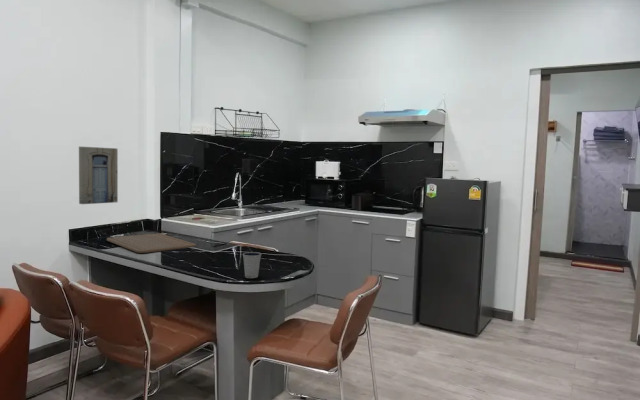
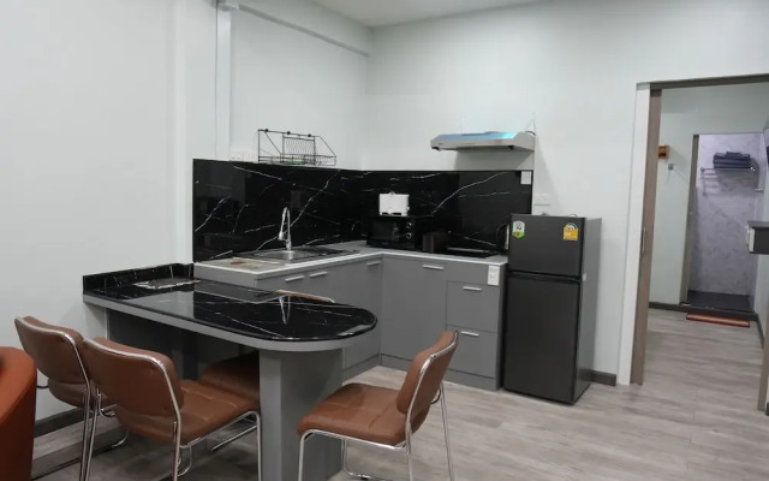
- dixie cup (251, 265)
- chopping board (150, 242)
- wall art (98, 175)
